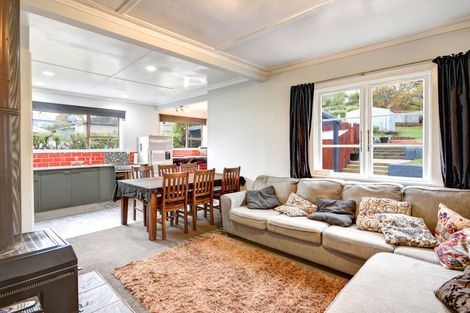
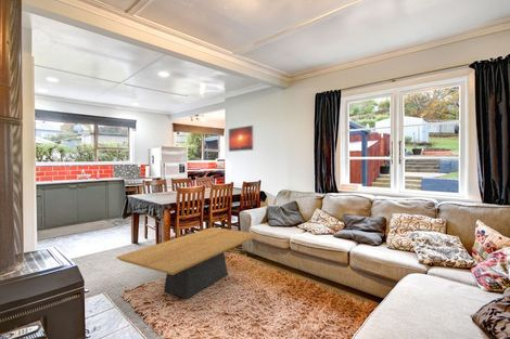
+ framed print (240, 139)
+ coffee table (197, 262)
